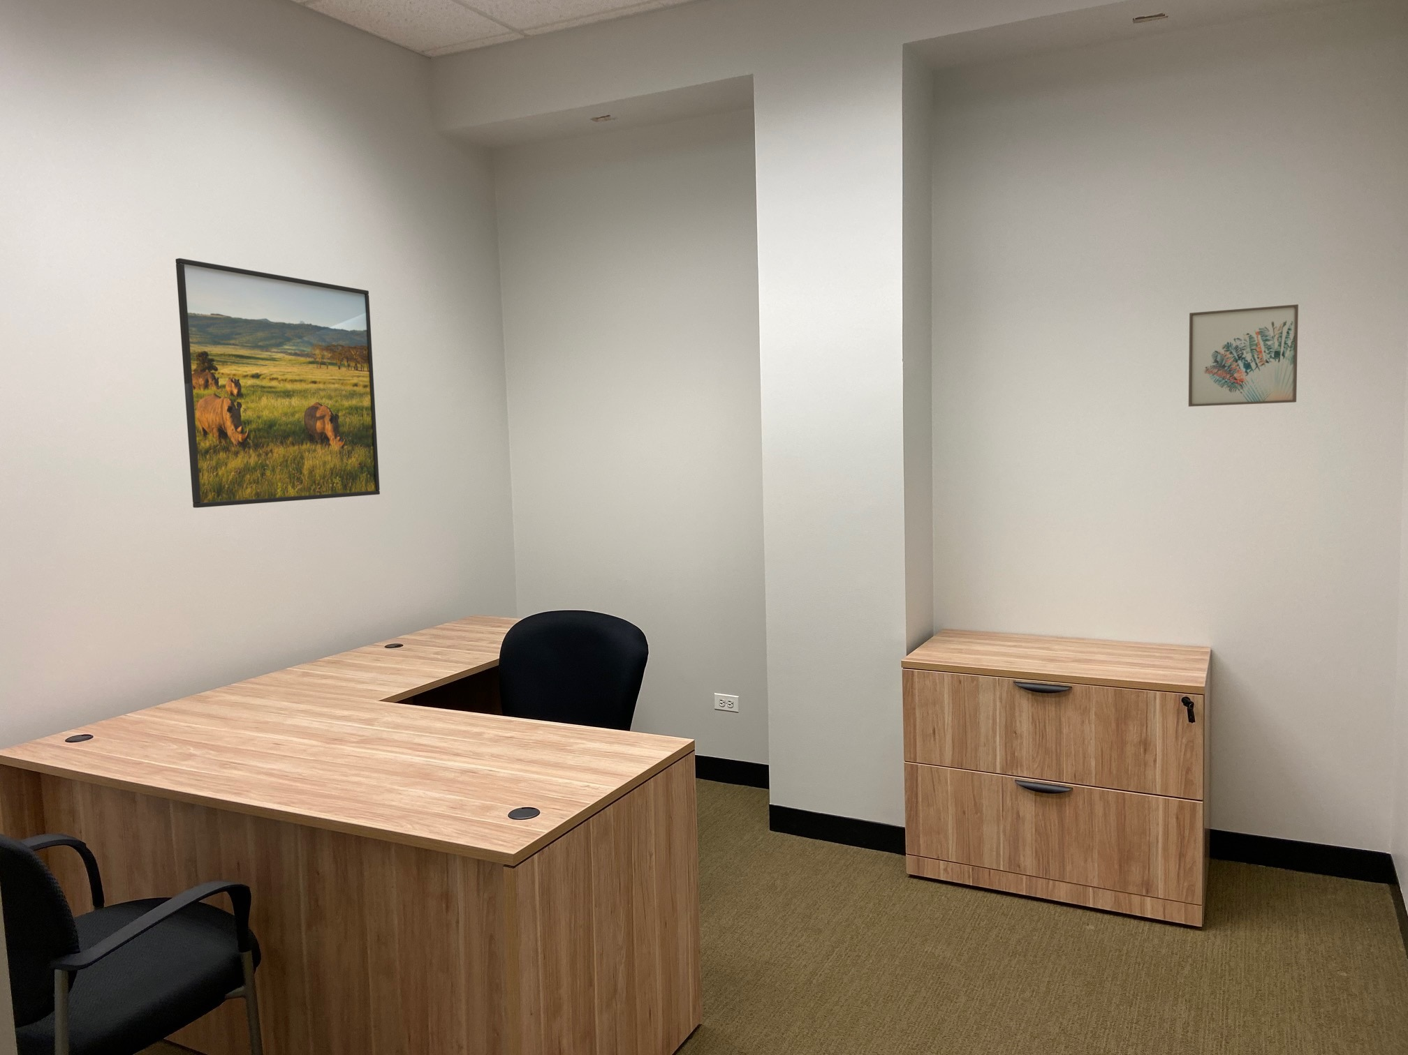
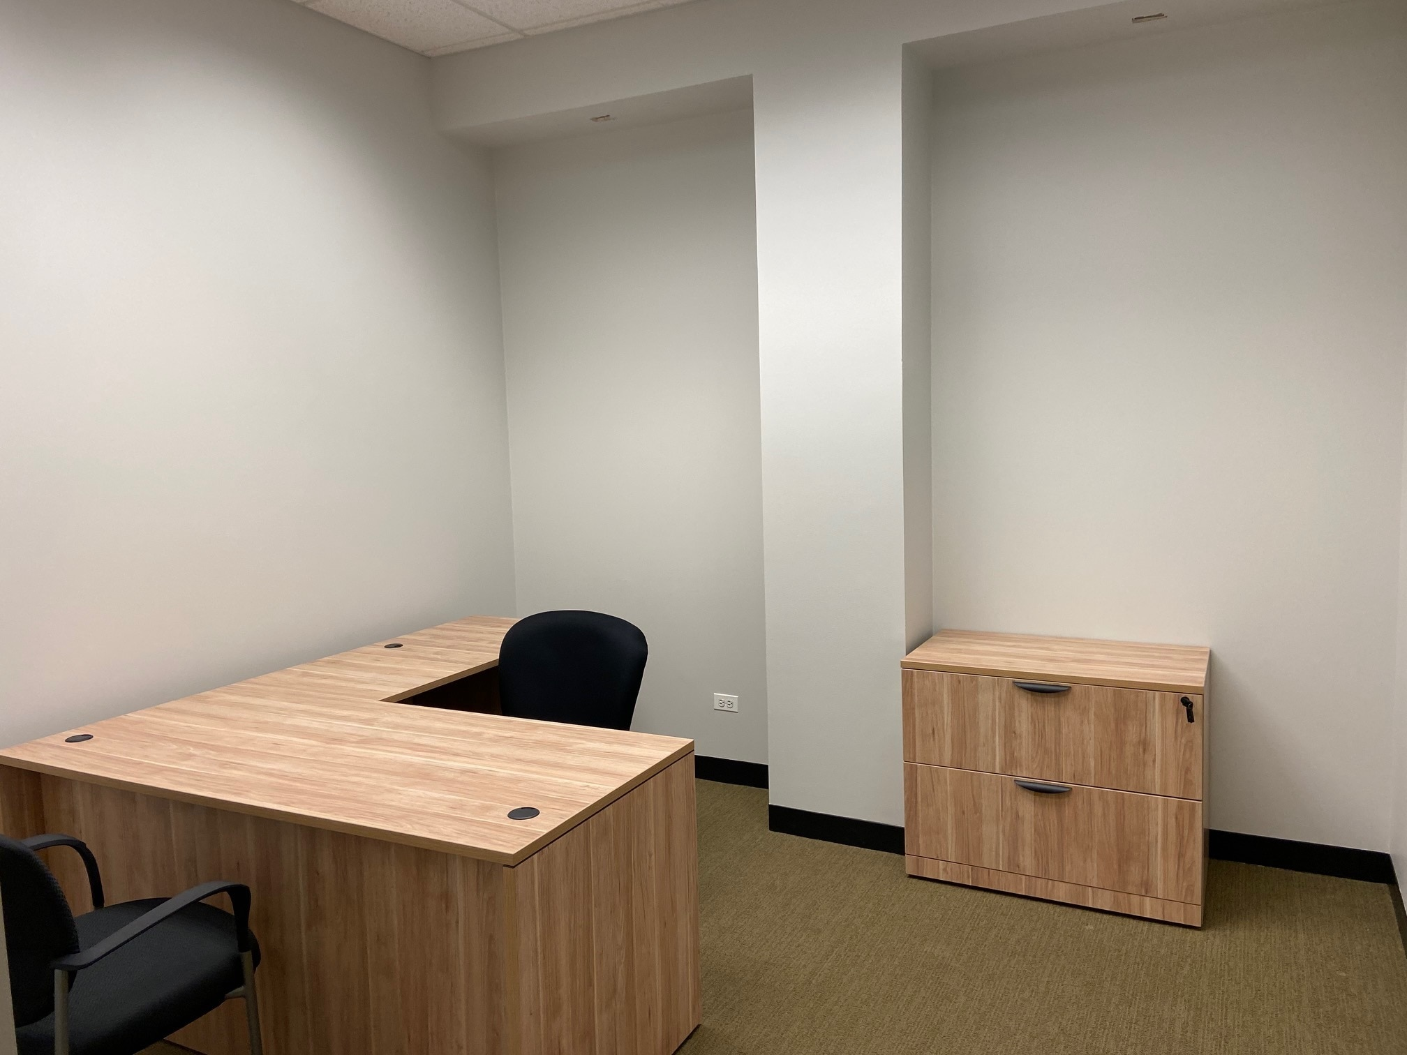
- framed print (288, 389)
- wall art (1241, 357)
